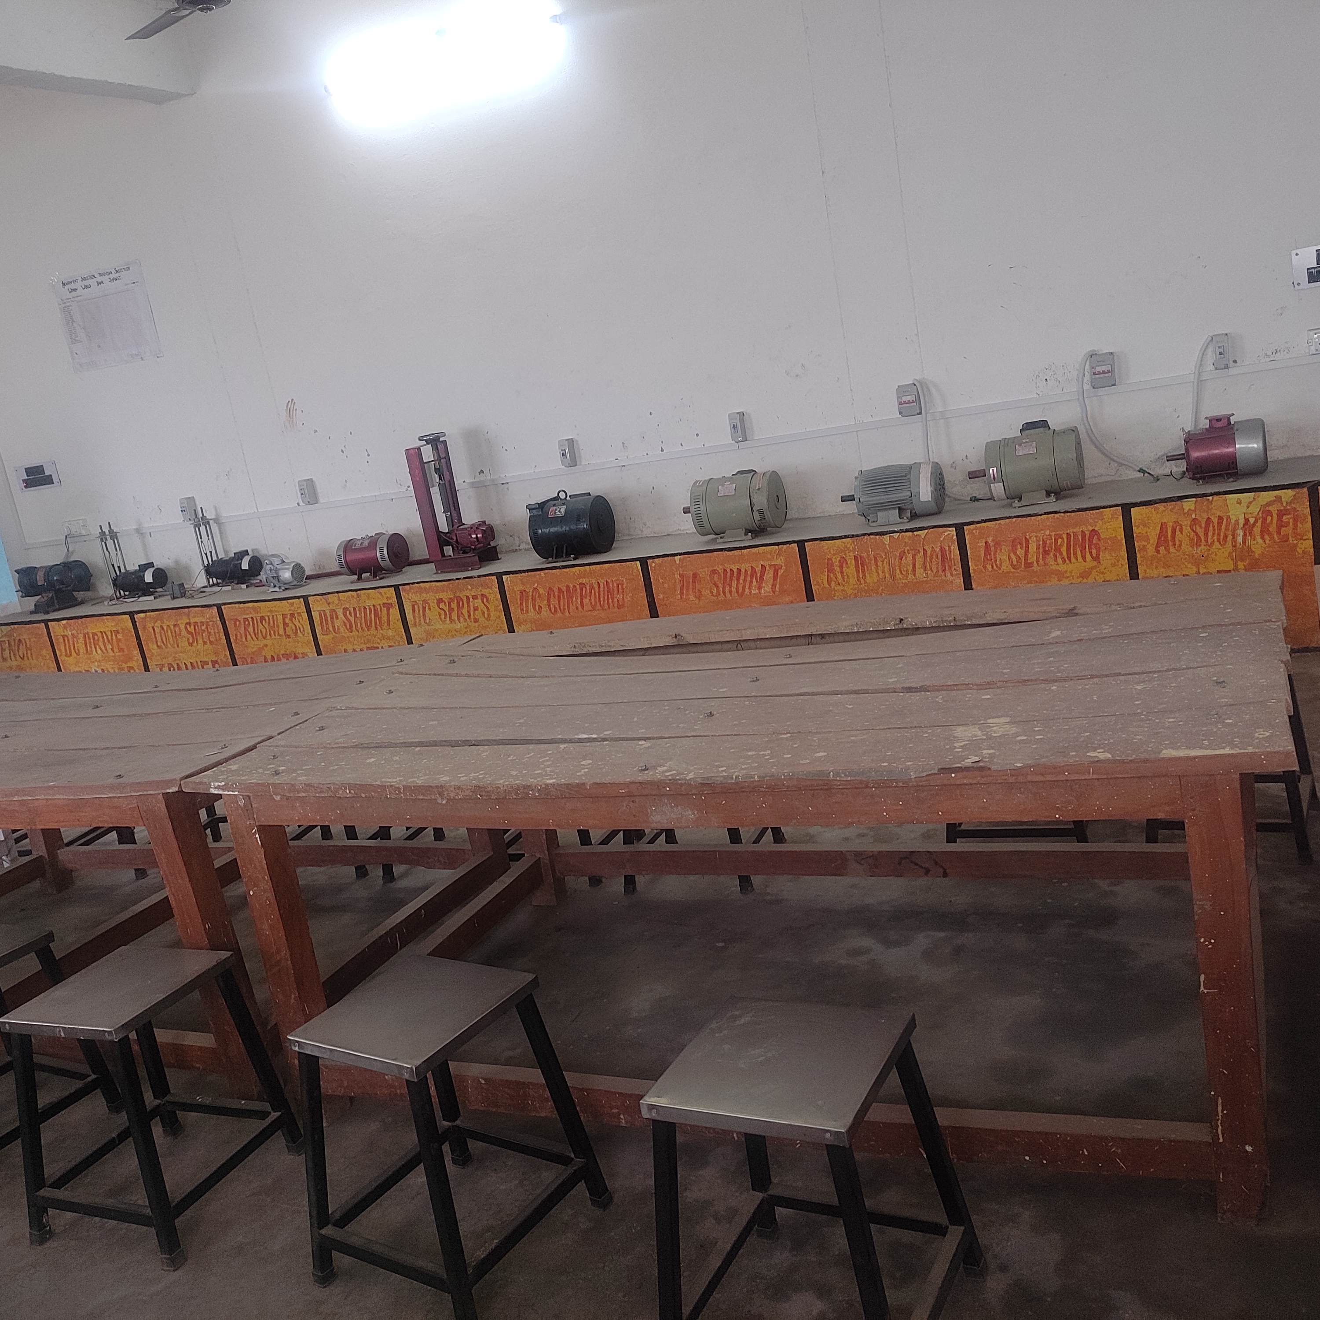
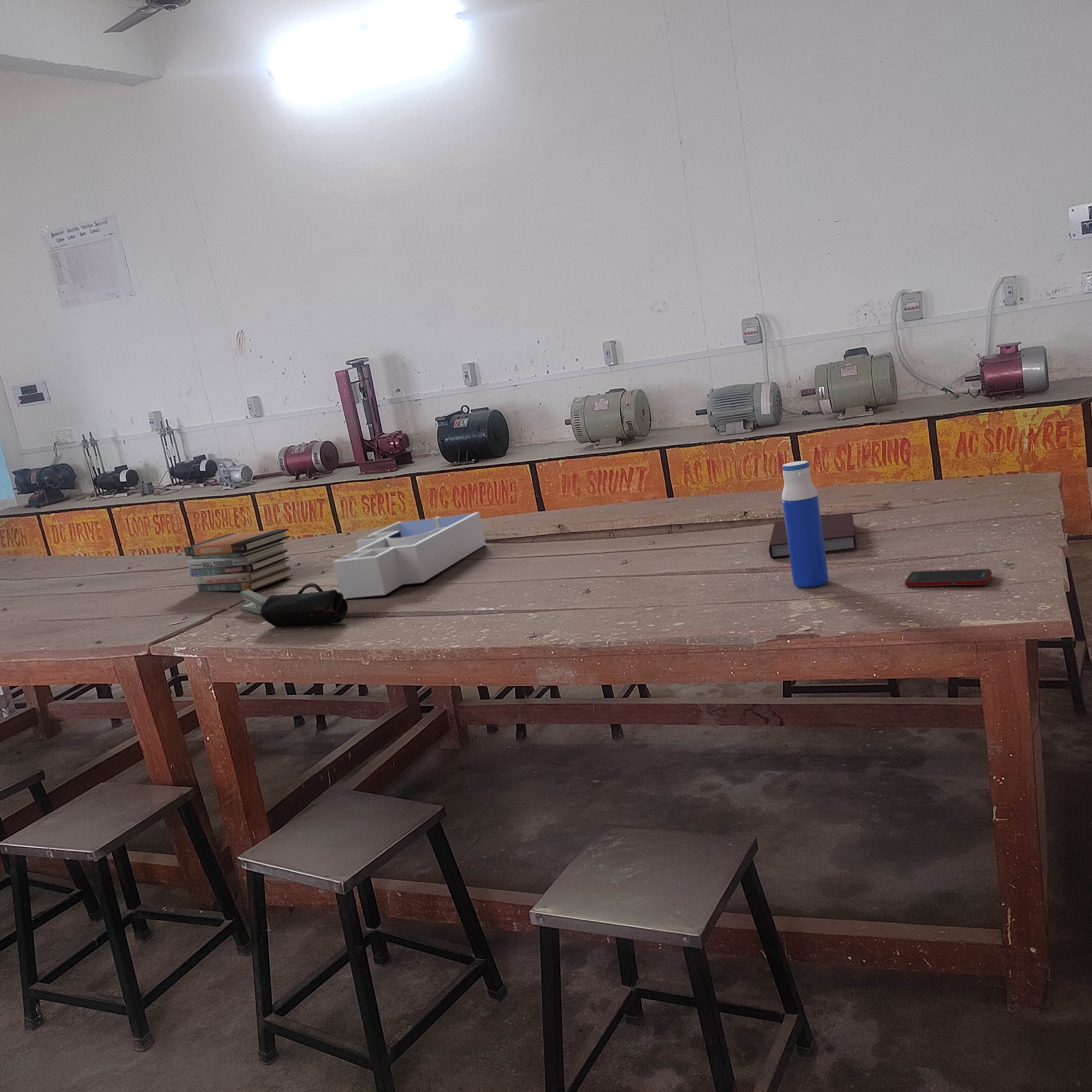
+ pencil case (304, 607)
+ water bottle (803, 523)
+ notebook (823, 533)
+ stapler (255, 602)
+ book stack (240, 561)
+ desk organizer (401, 554)
+ cell phone (948, 578)
